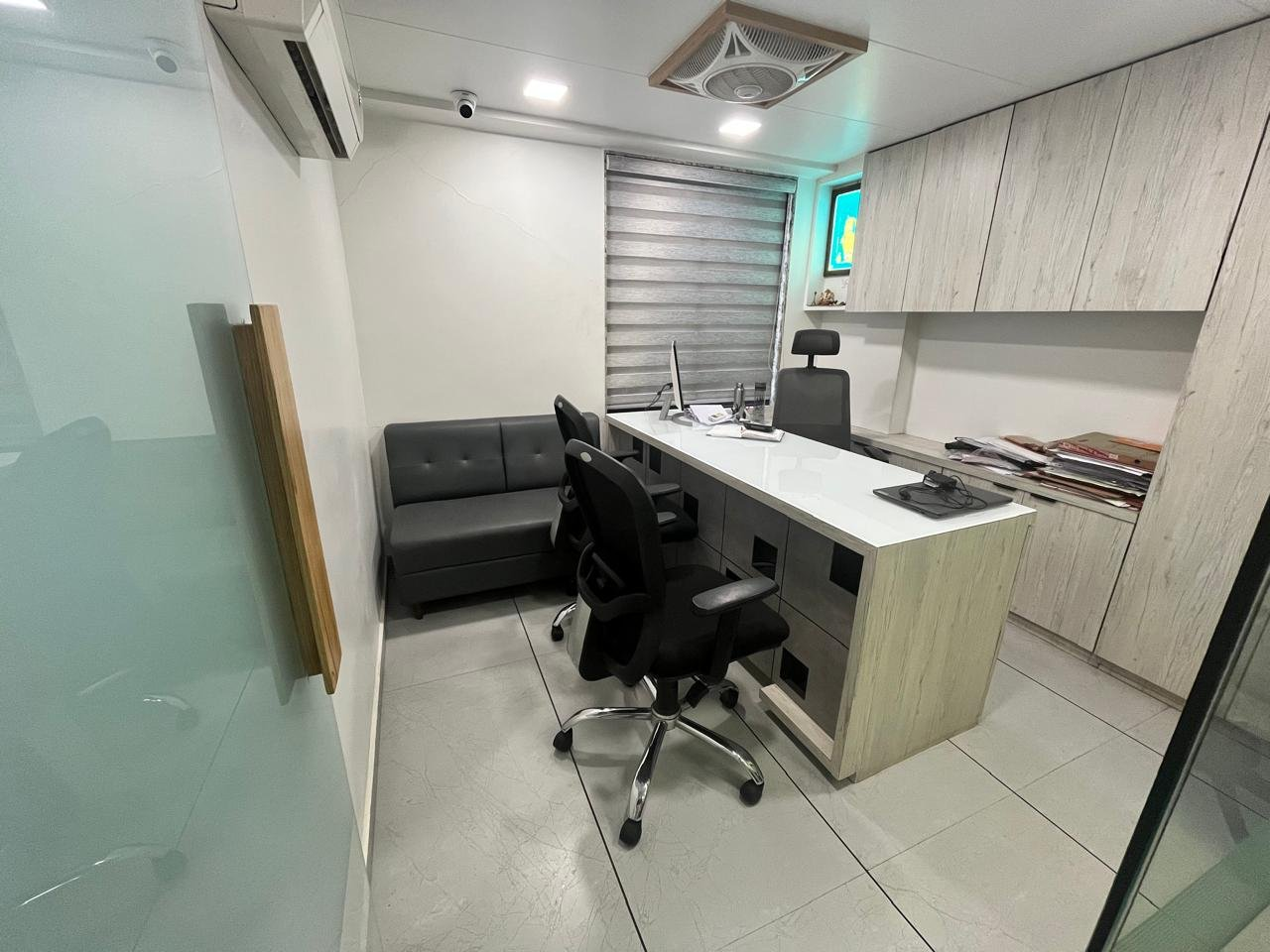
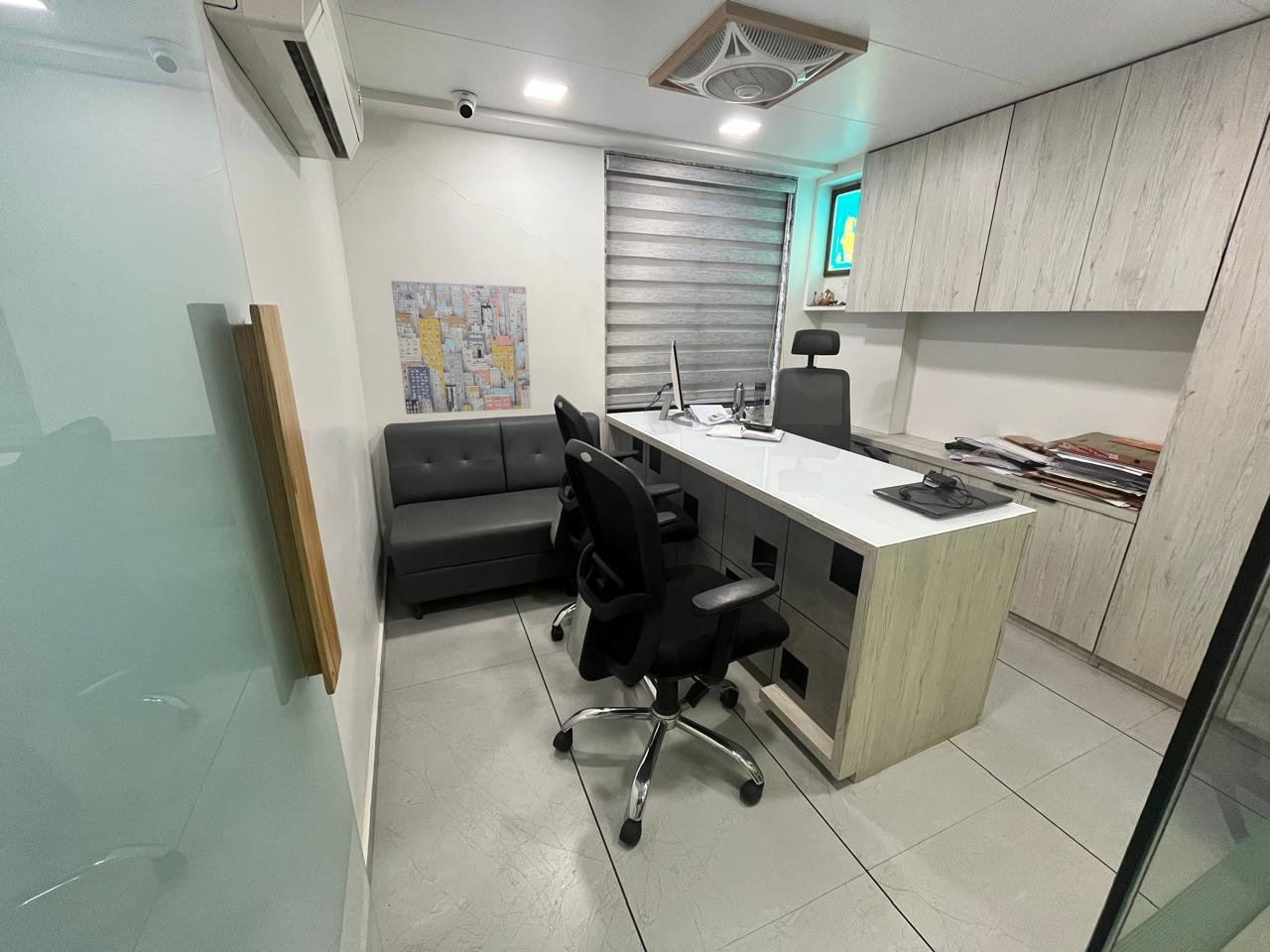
+ wall art (466, 349)
